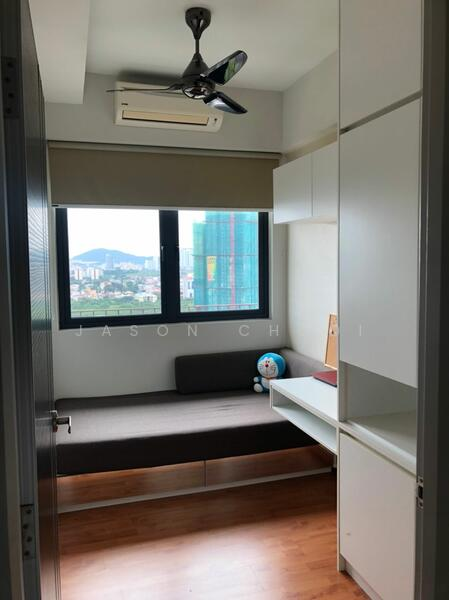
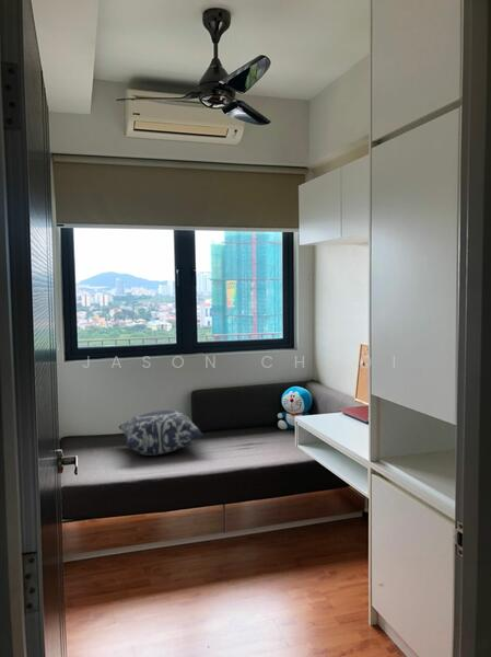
+ cushion (160, 430)
